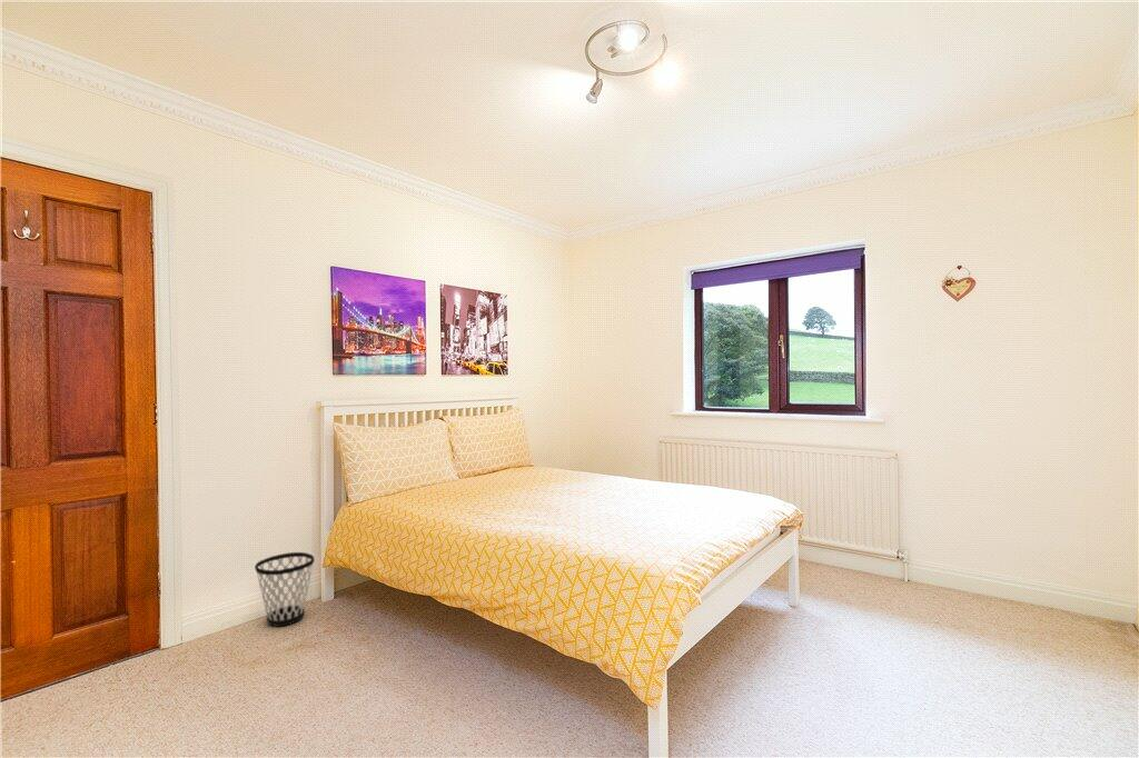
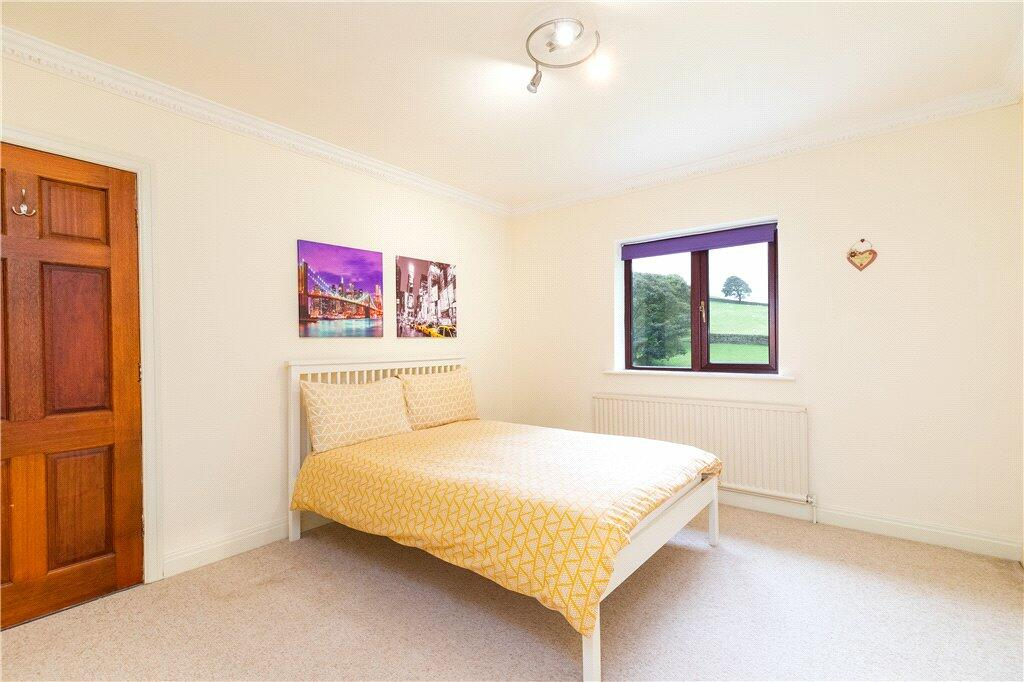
- wastebasket (283, 590)
